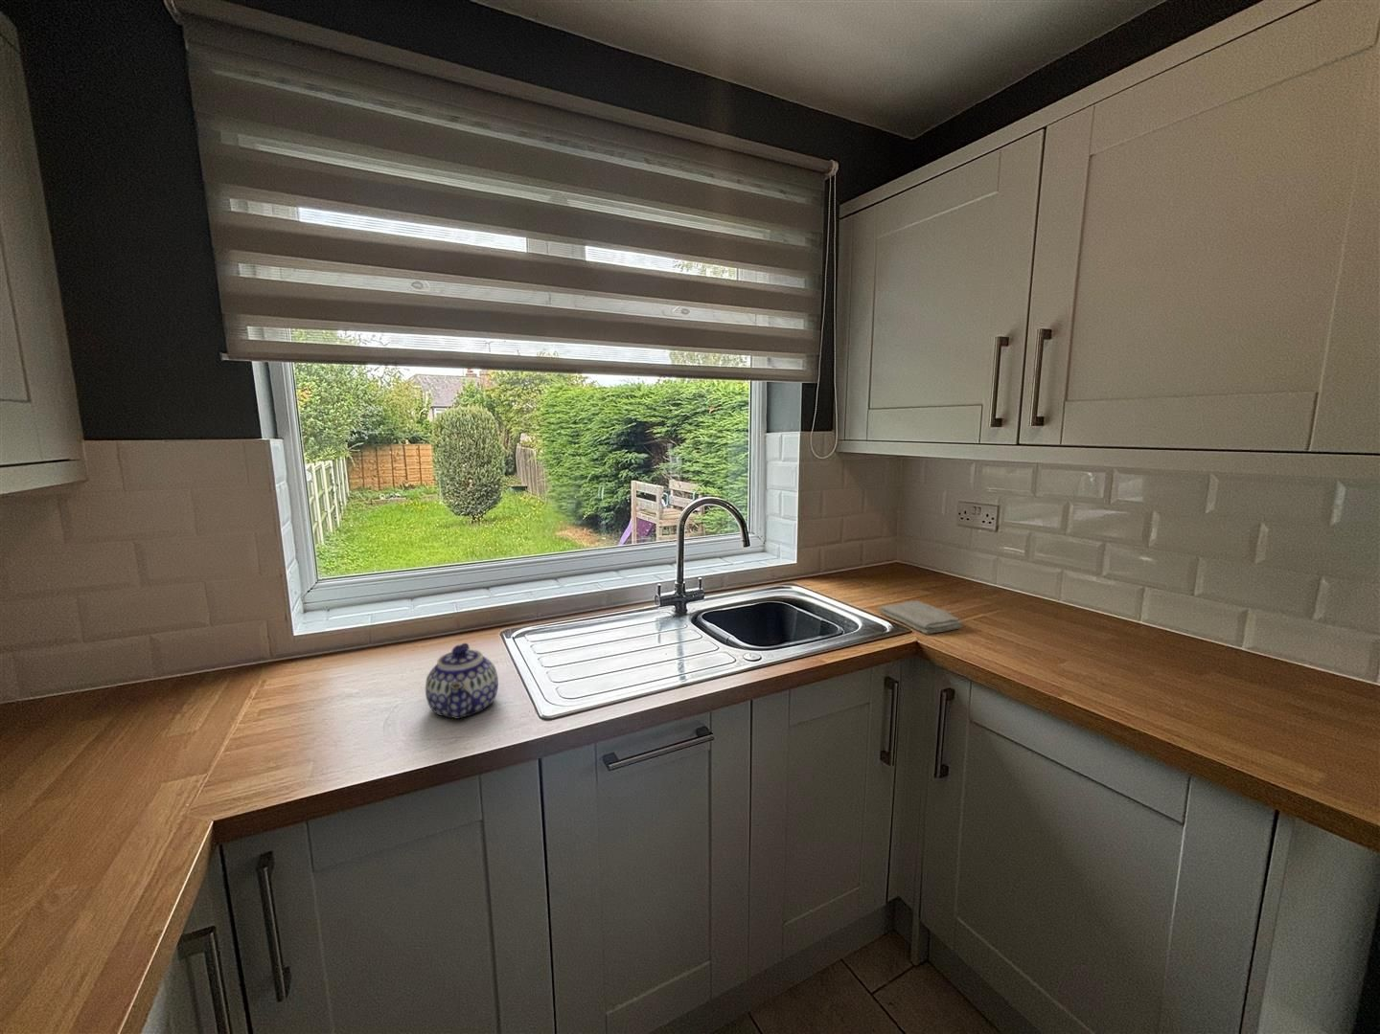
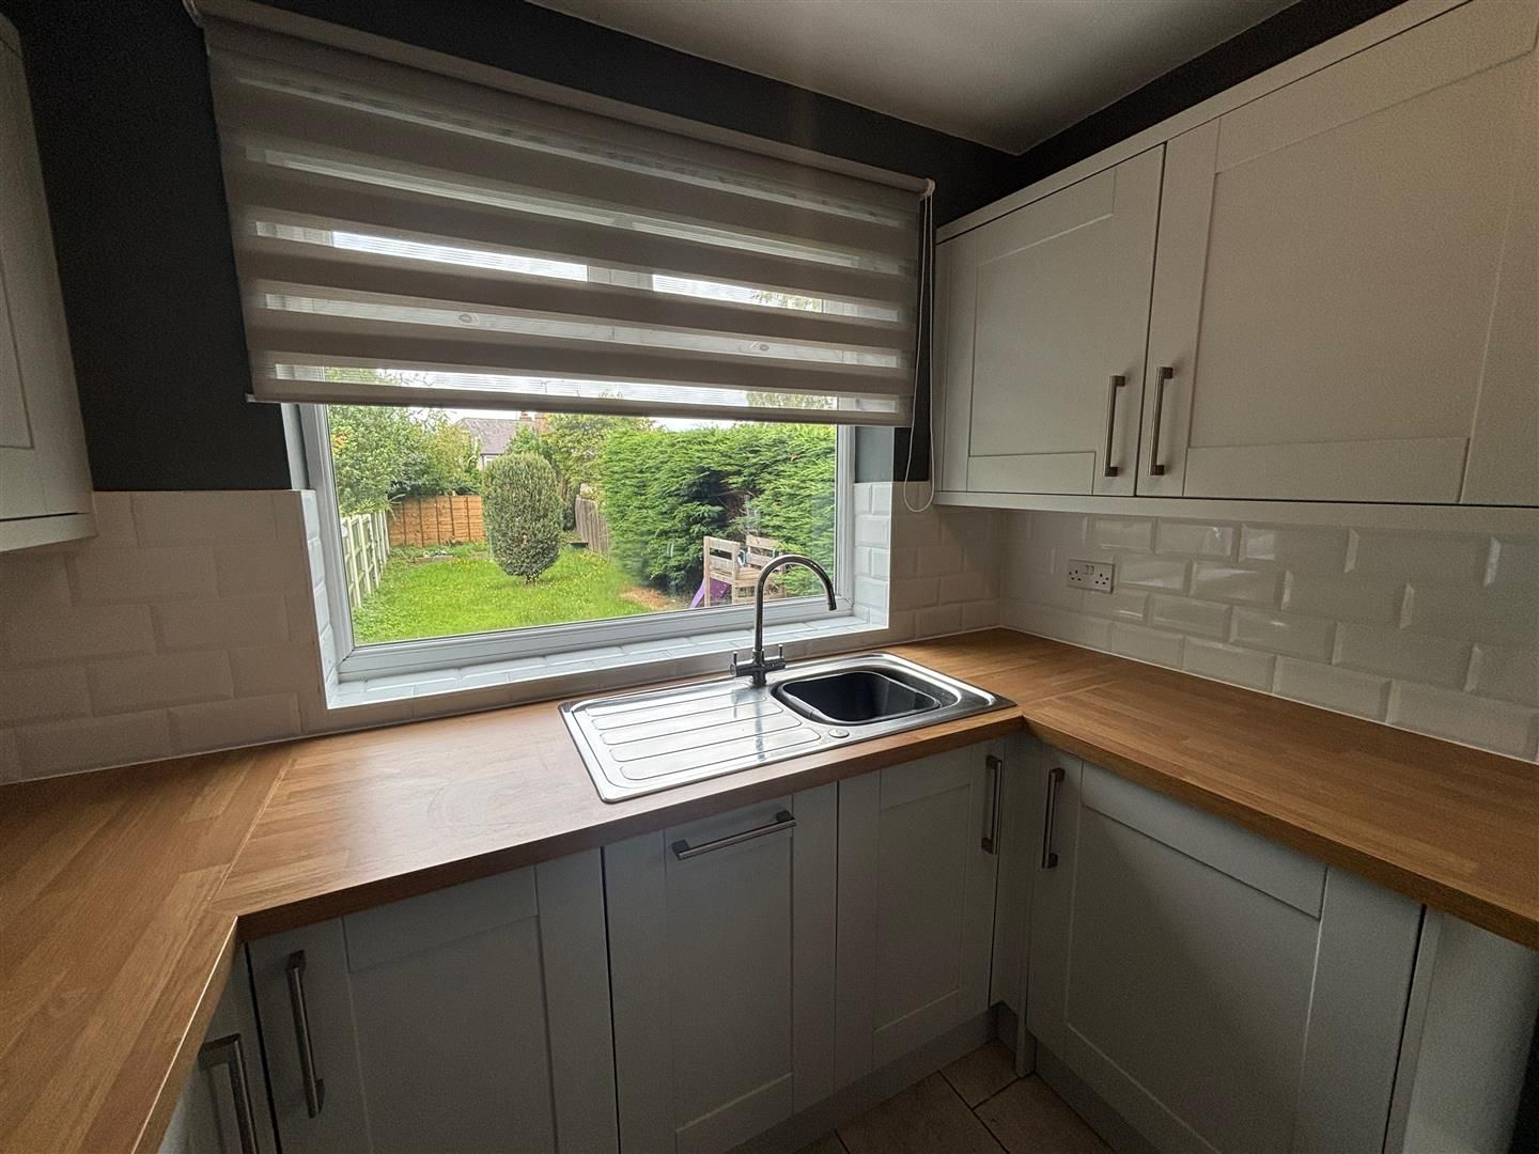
- washcloth (919, 615)
- teapot (462, 674)
